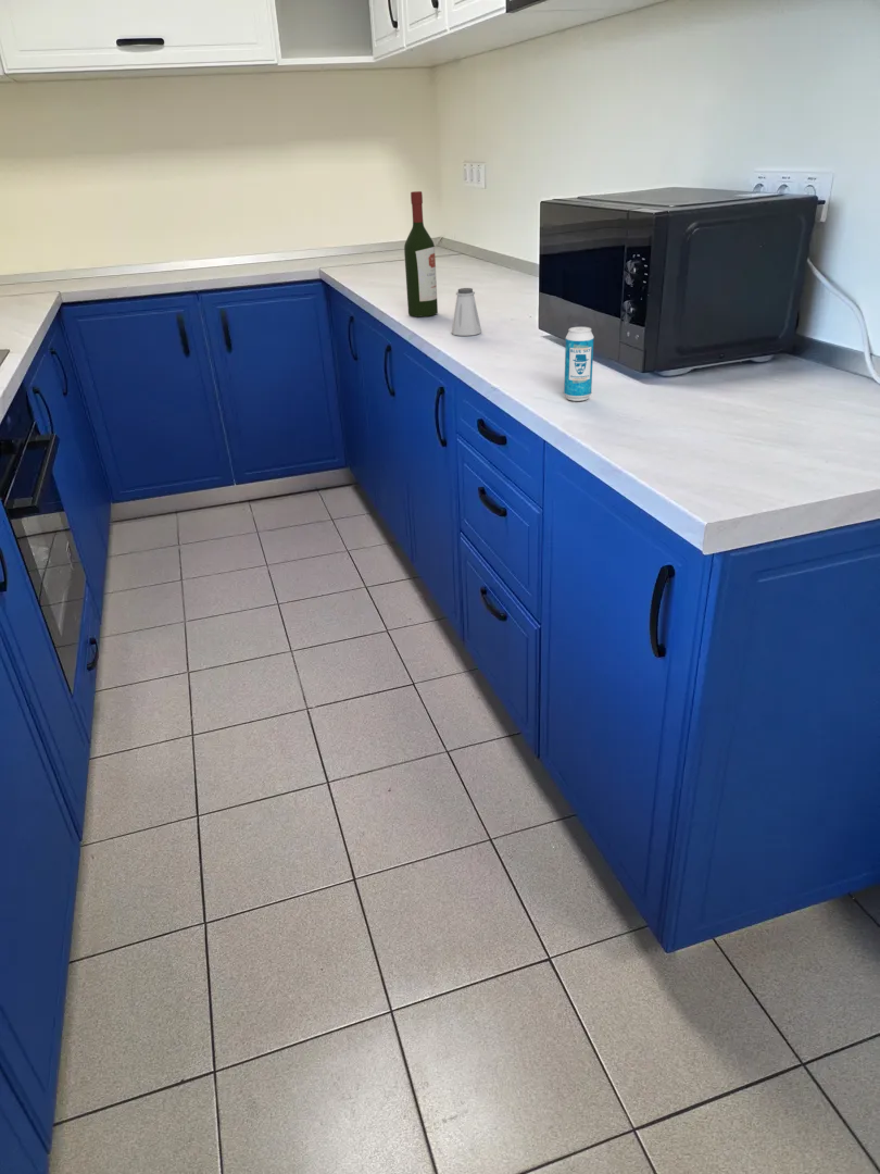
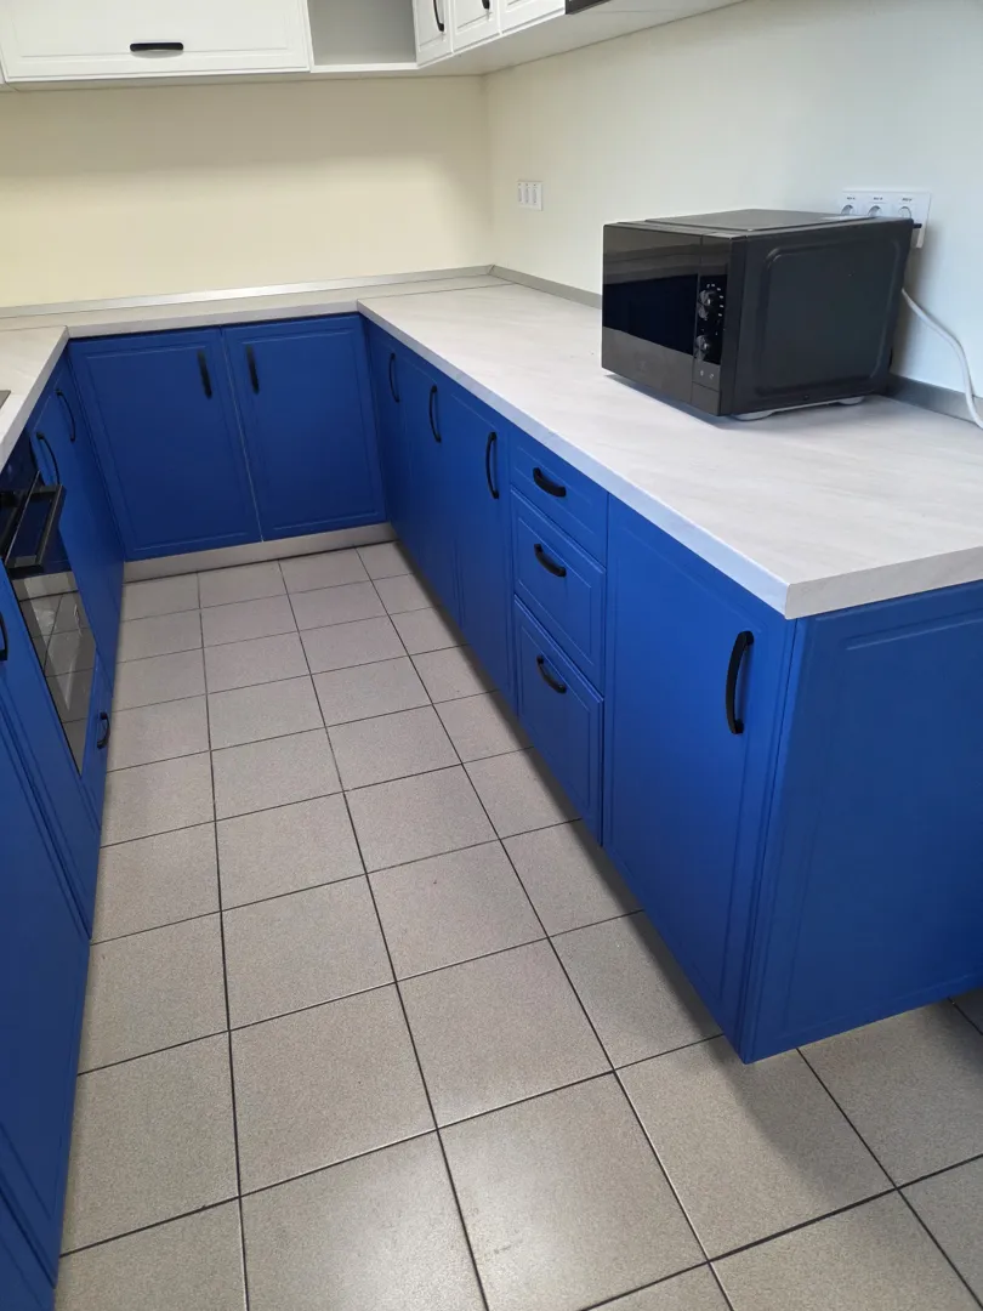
- beverage can (578, 364)
- saltshaker (465, 311)
- wine bottle (419, 254)
